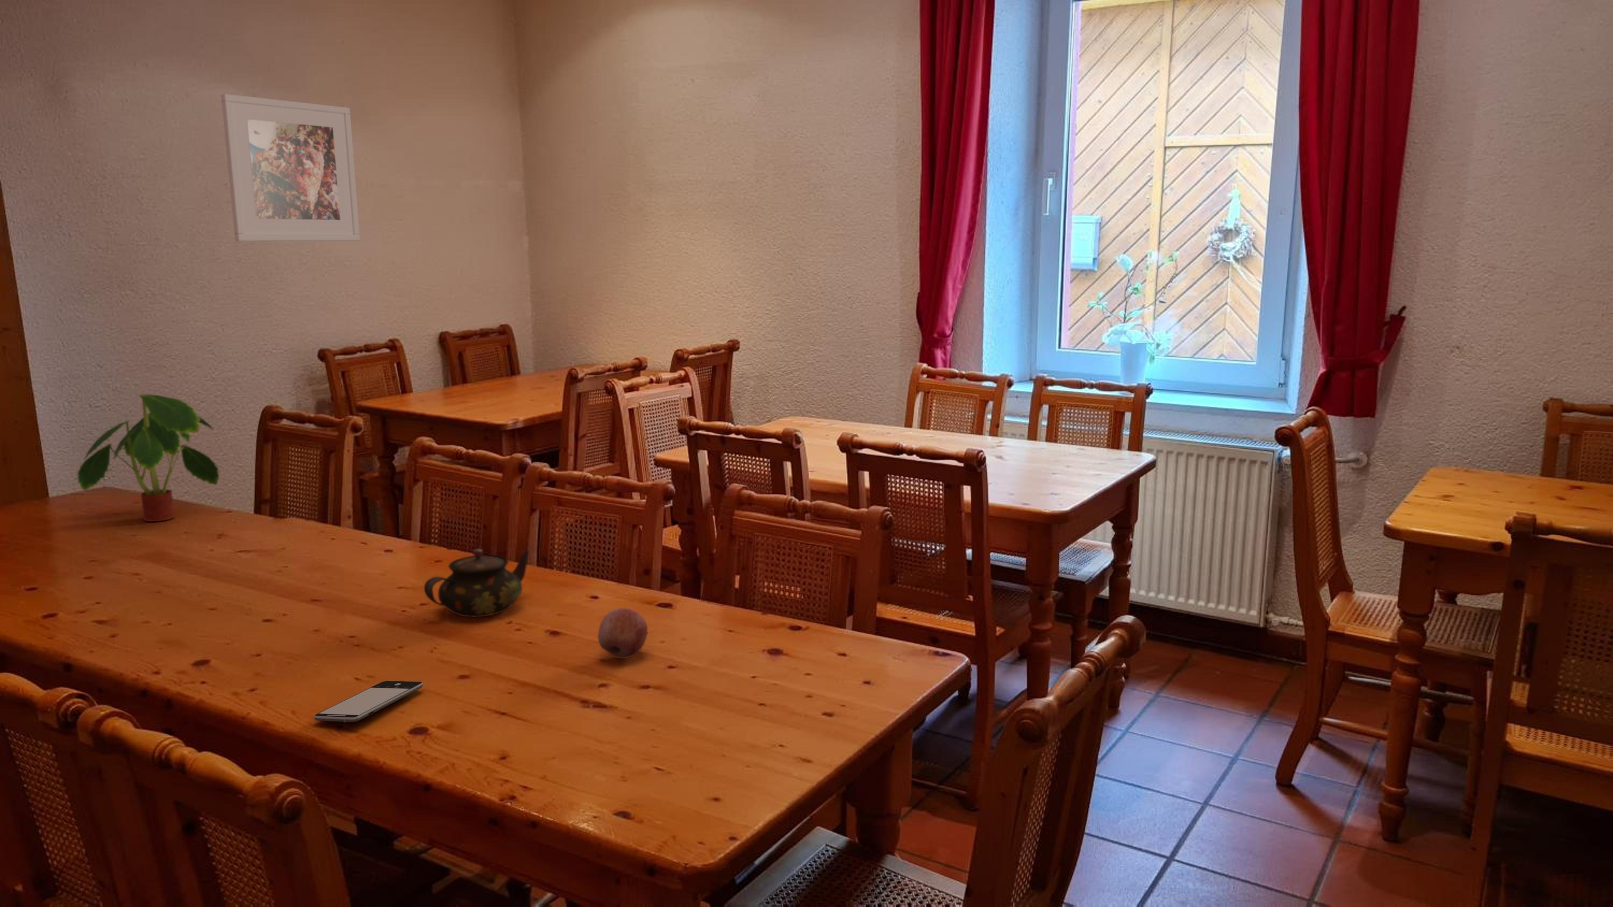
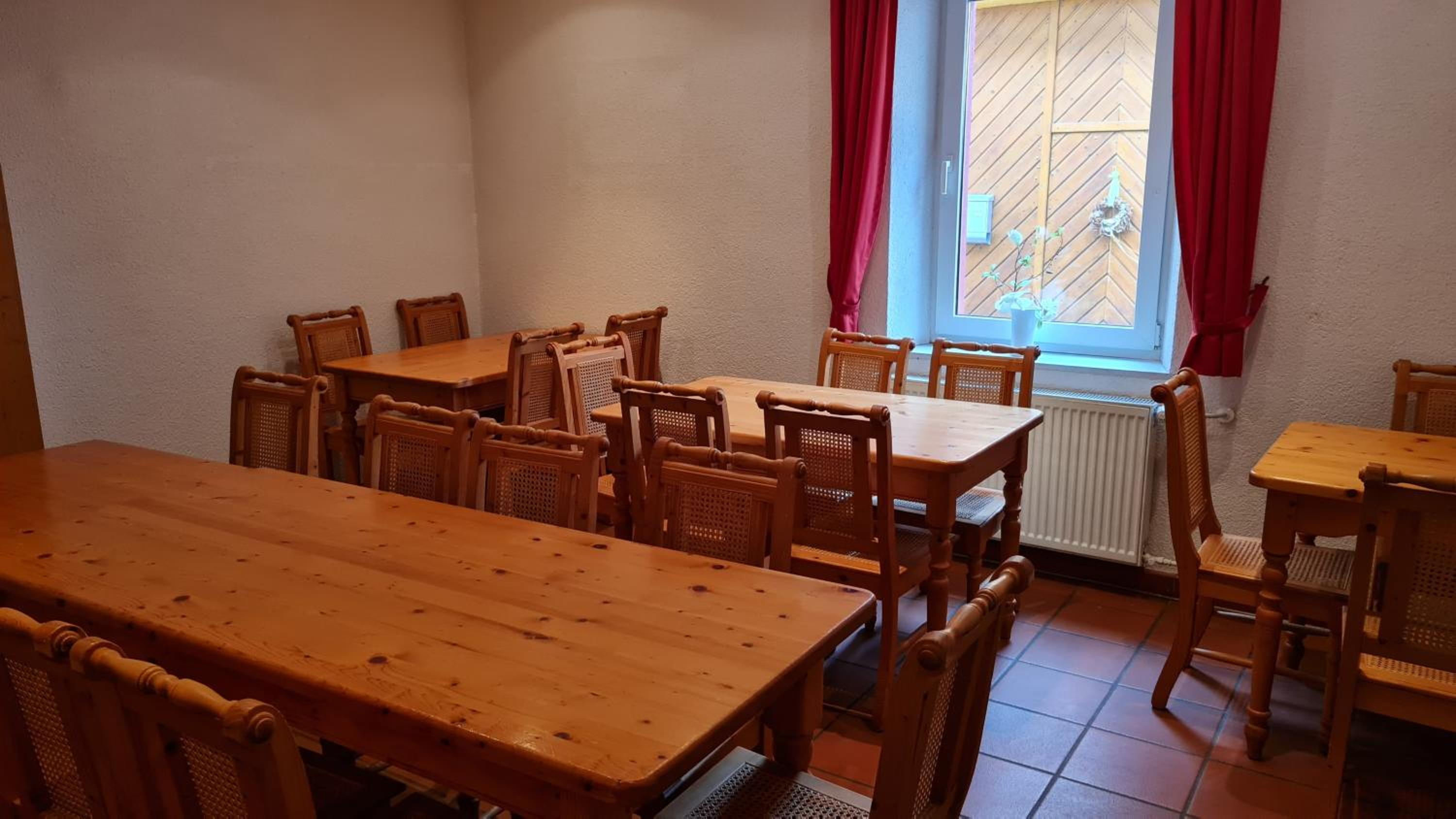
- teapot (481, 579)
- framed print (295, 172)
- fruit (623, 632)
- plant (162, 454)
- smartphone (370, 700)
